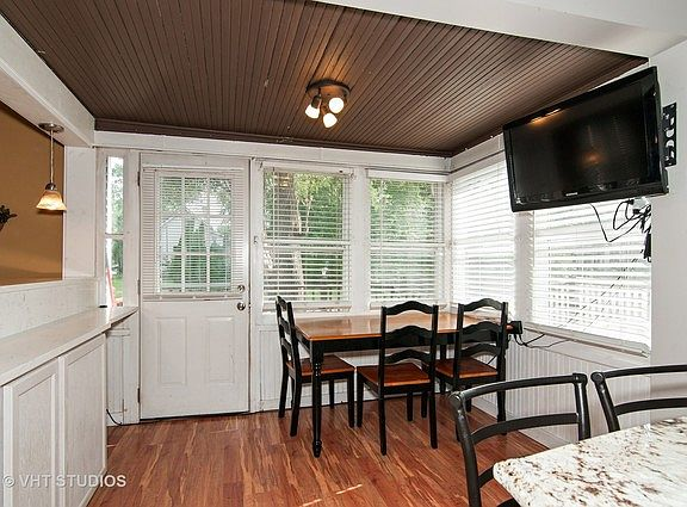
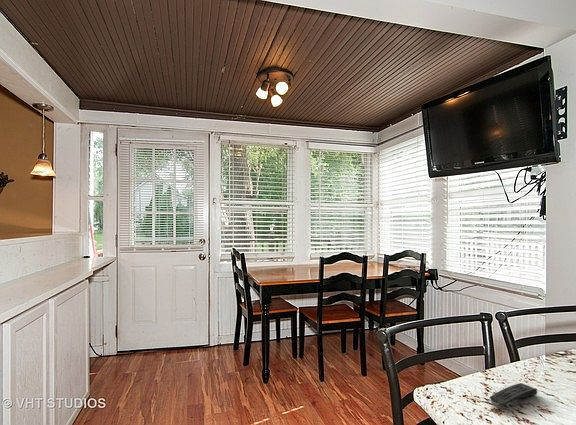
+ remote control (512, 394)
